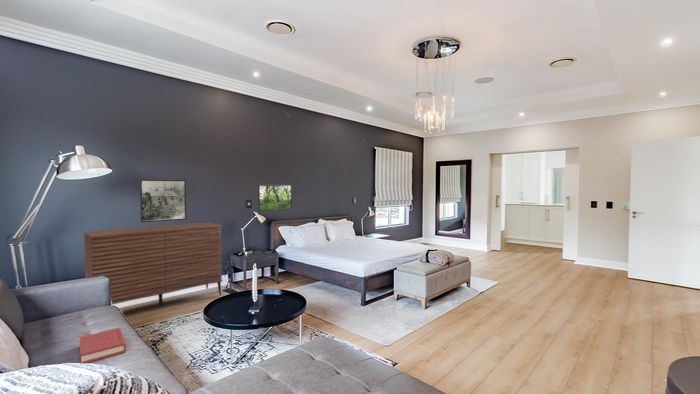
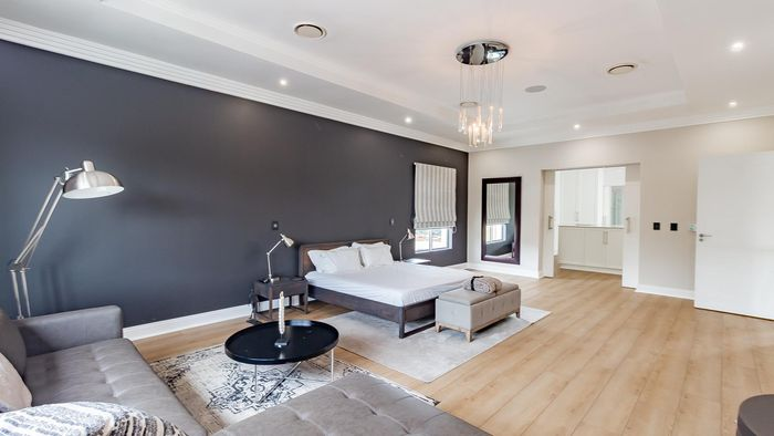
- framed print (164, 200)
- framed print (275, 197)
- sideboard (159, 266)
- hardback book (102, 344)
